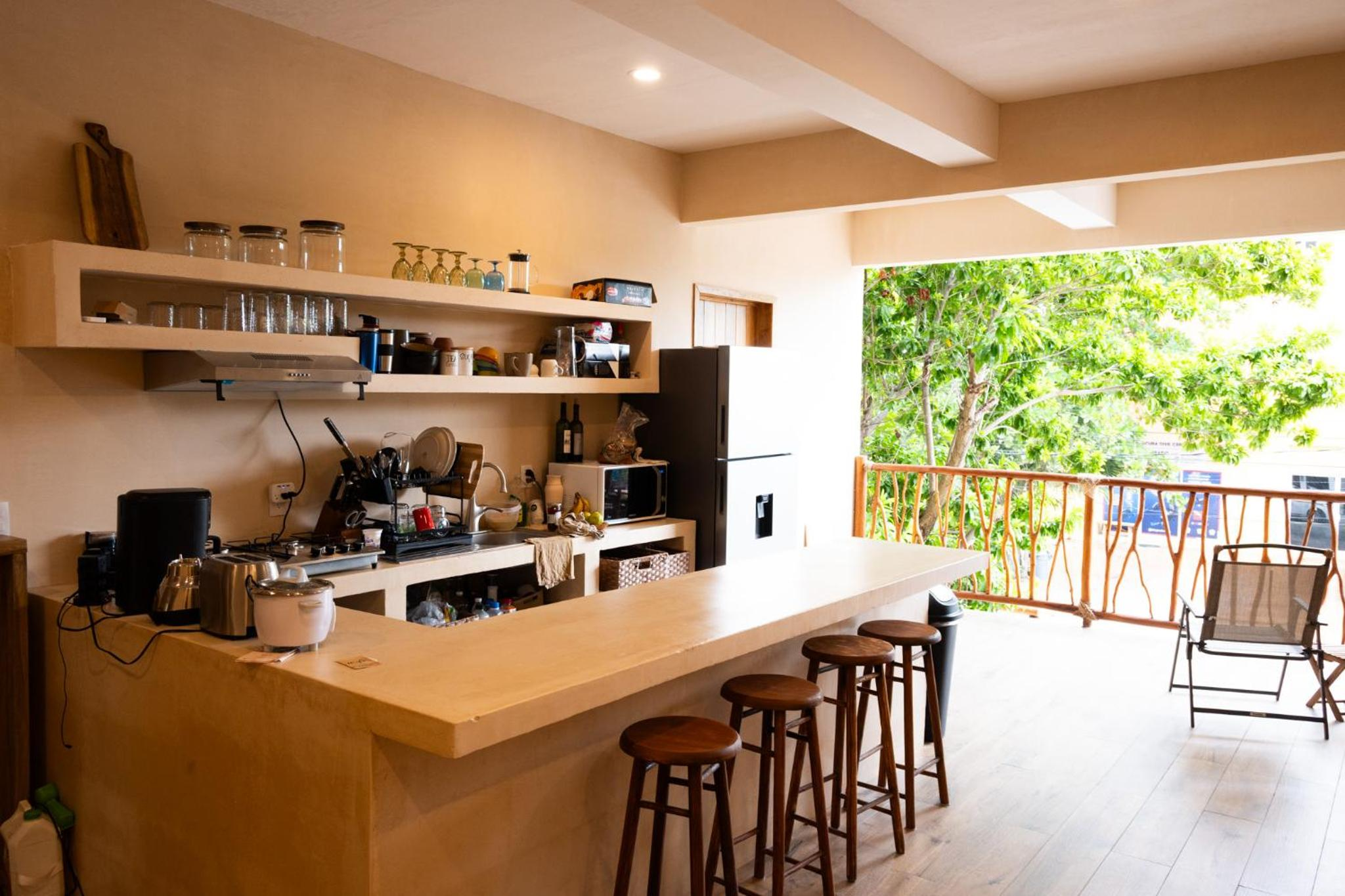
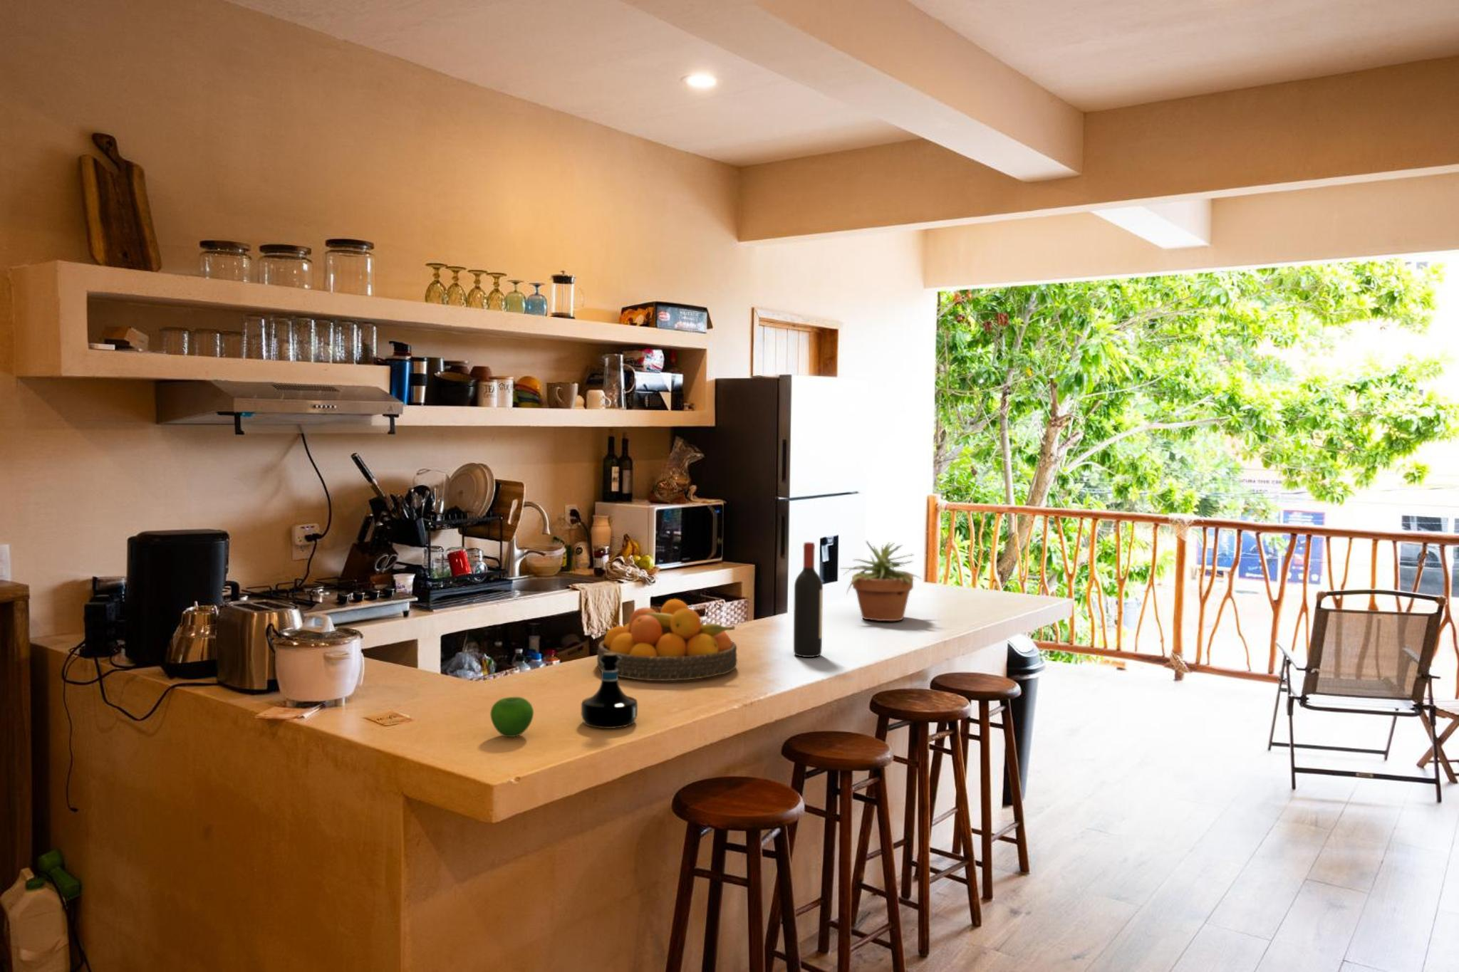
+ apple (512, 717)
+ potted plant (881, 578)
+ fruit bowl (667, 636)
+ tequila bottle (610, 688)
+ wine bottle (808, 598)
